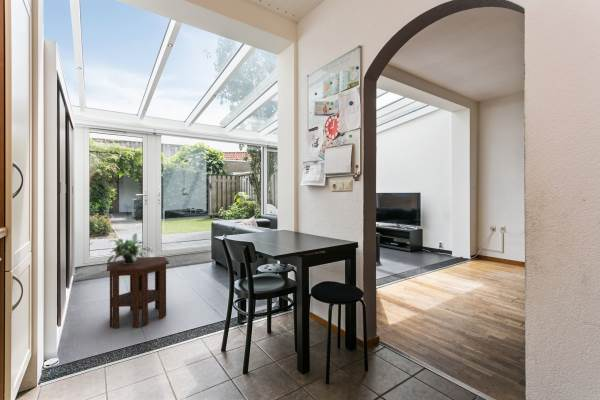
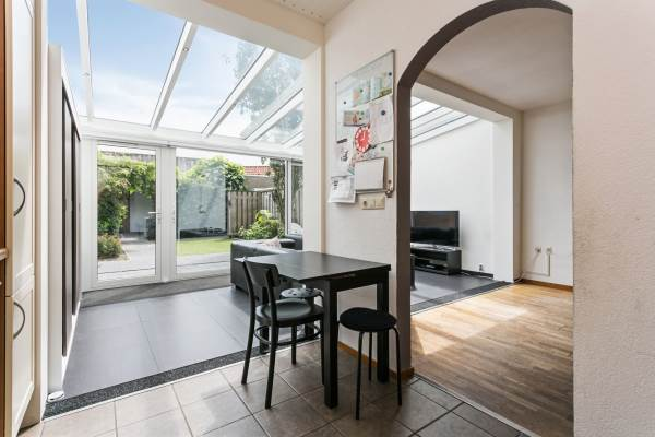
- potted plant (131, 248)
- side table (138, 289)
